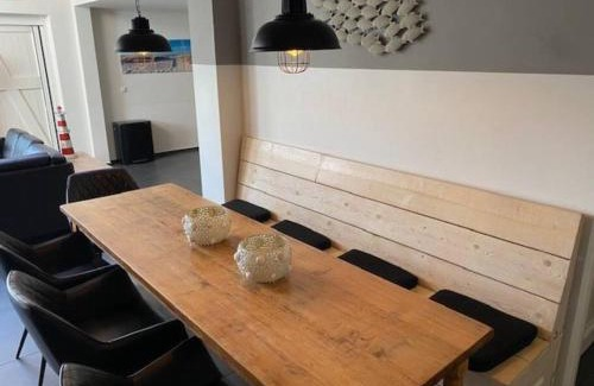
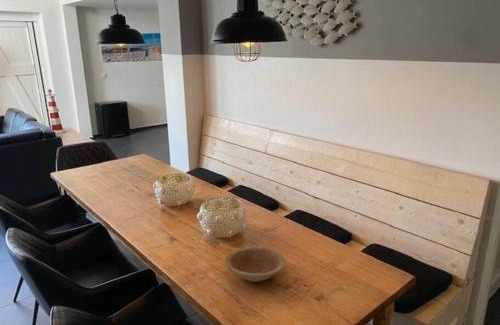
+ bowl (255, 267)
